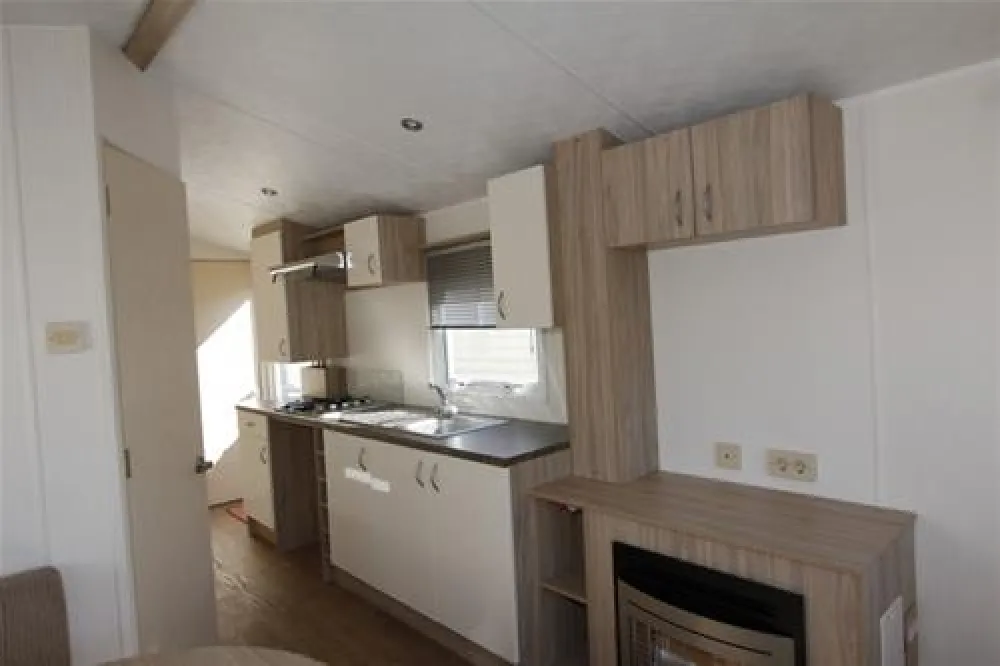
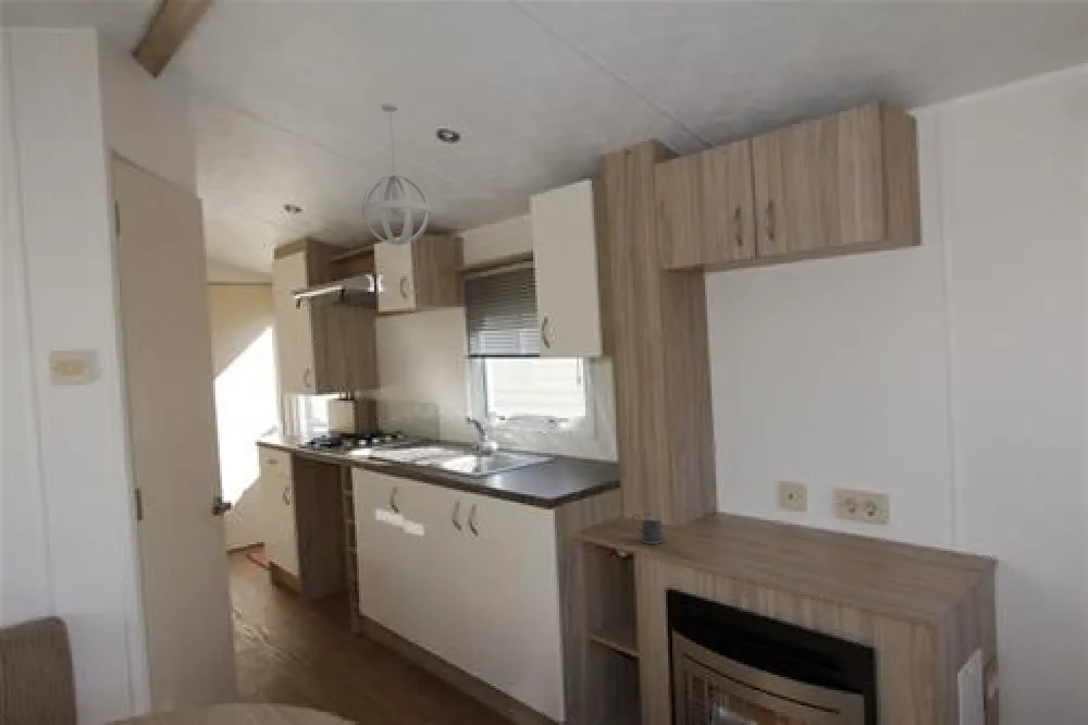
+ pendant light (394, 175)
+ mug (646, 527)
